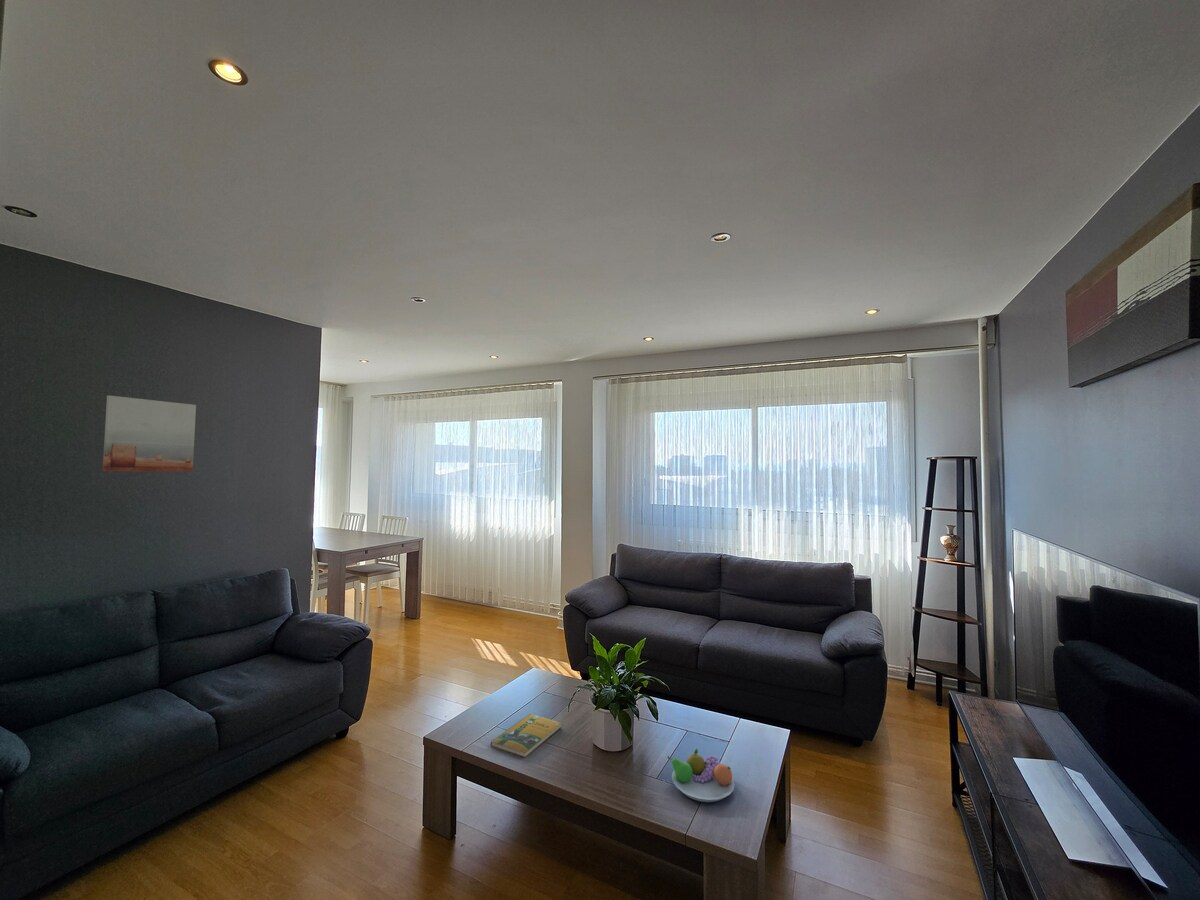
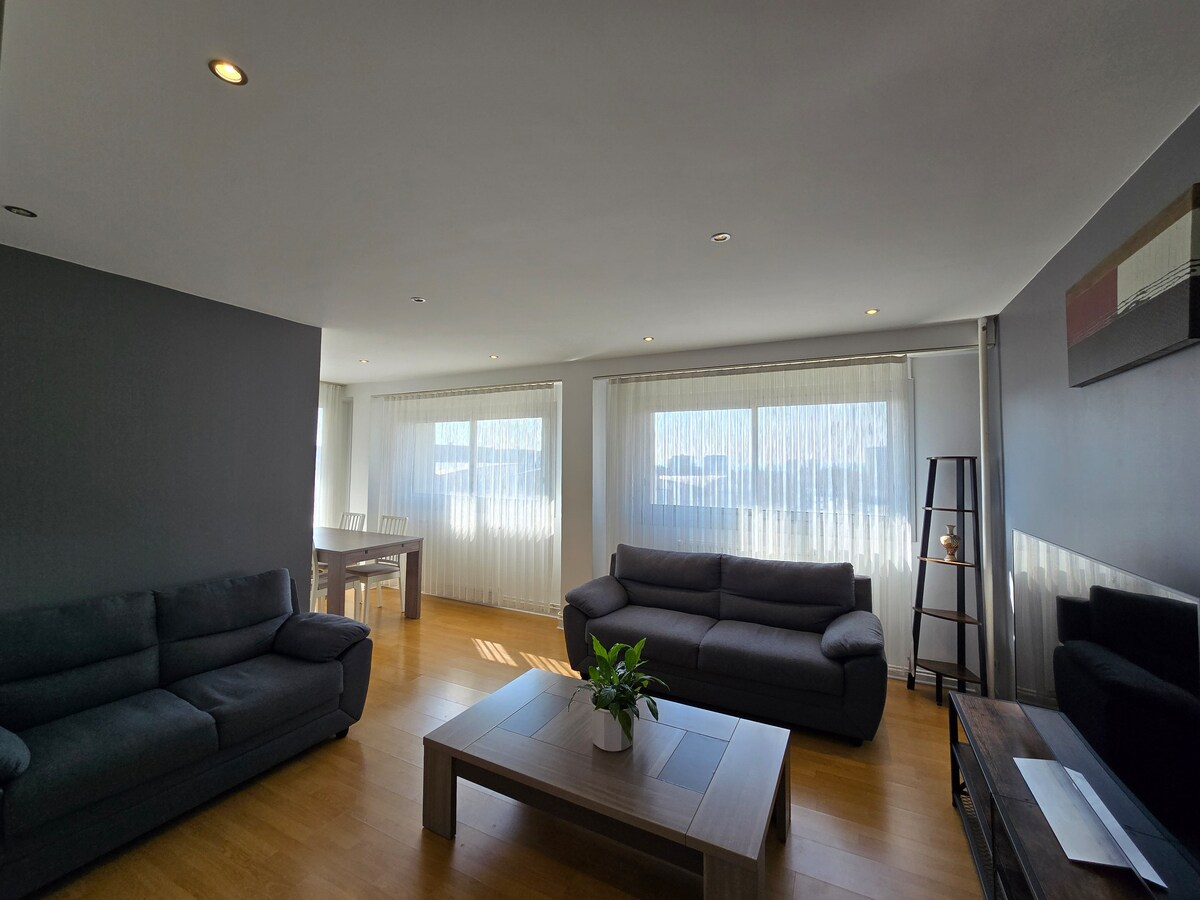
- booklet (527, 733)
- fruit bowl (700, 772)
- wall art (152, 435)
